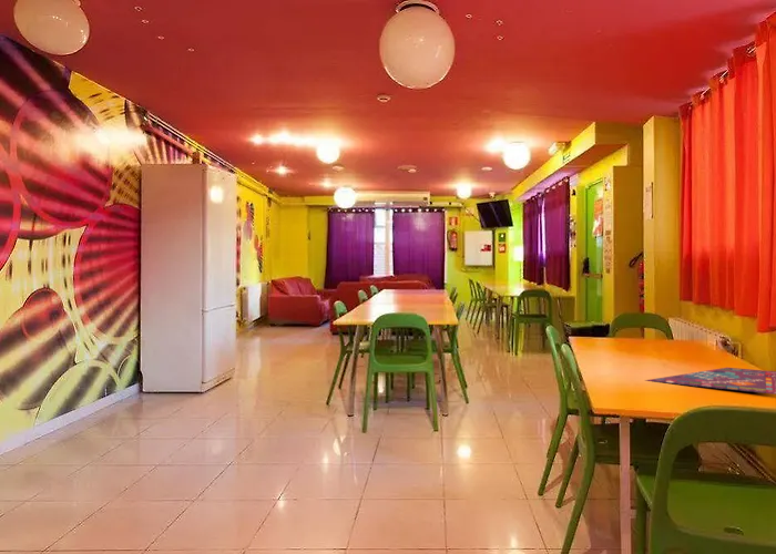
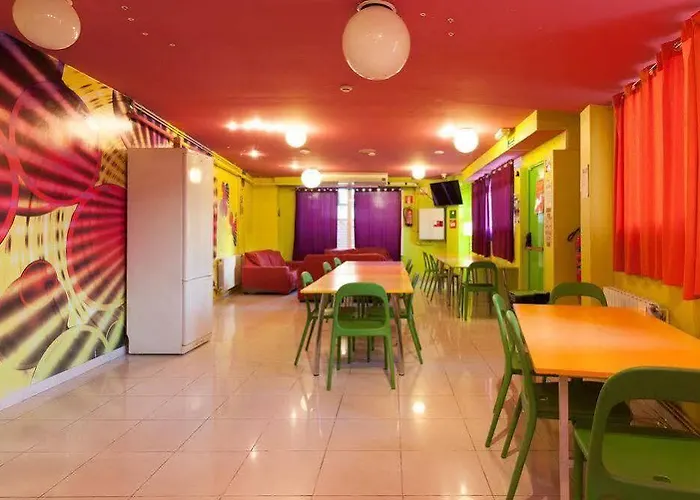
- gameboard (711, 376)
